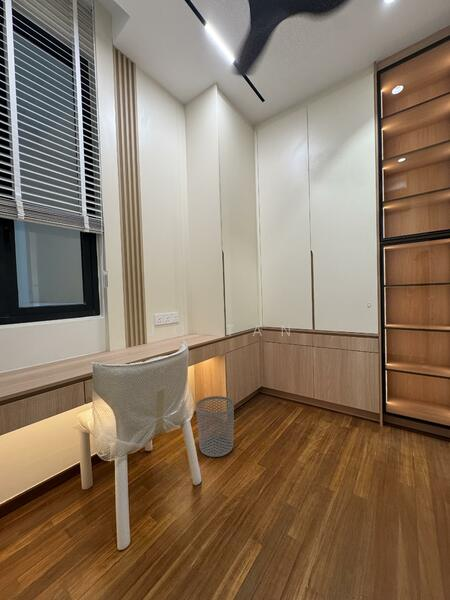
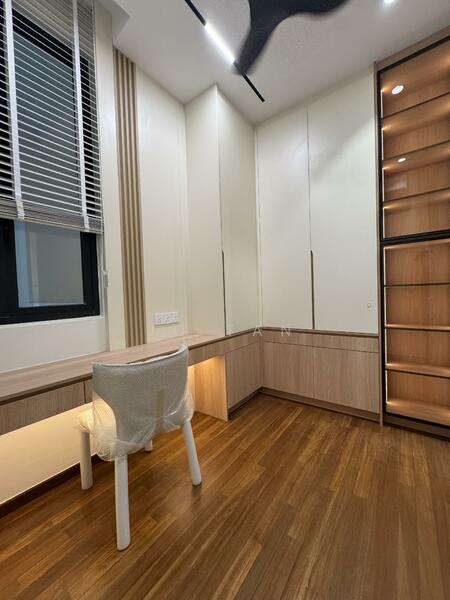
- waste bin (215, 425)
